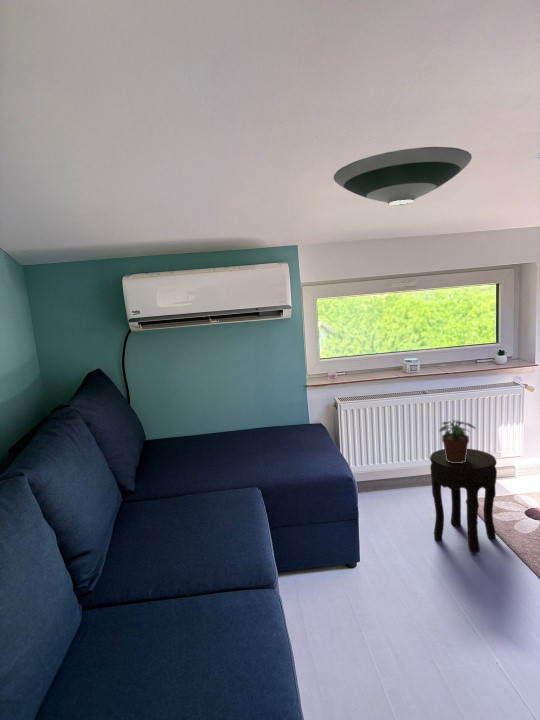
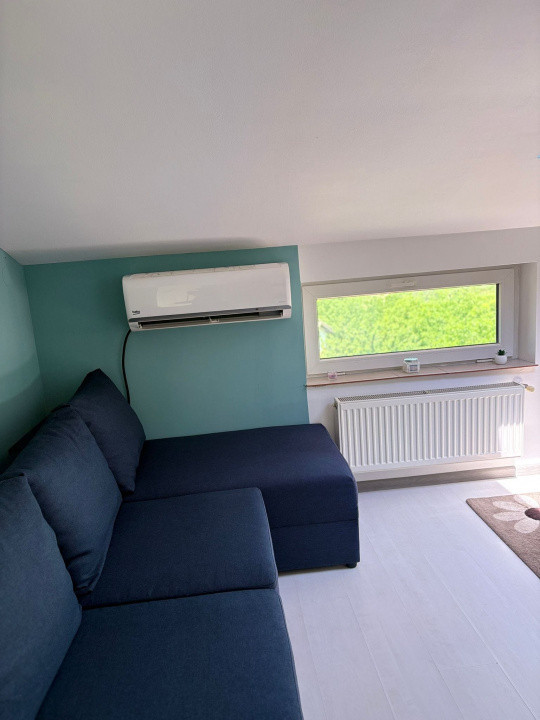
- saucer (400, 186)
- potted plant (456, 441)
- side table (460, 498)
